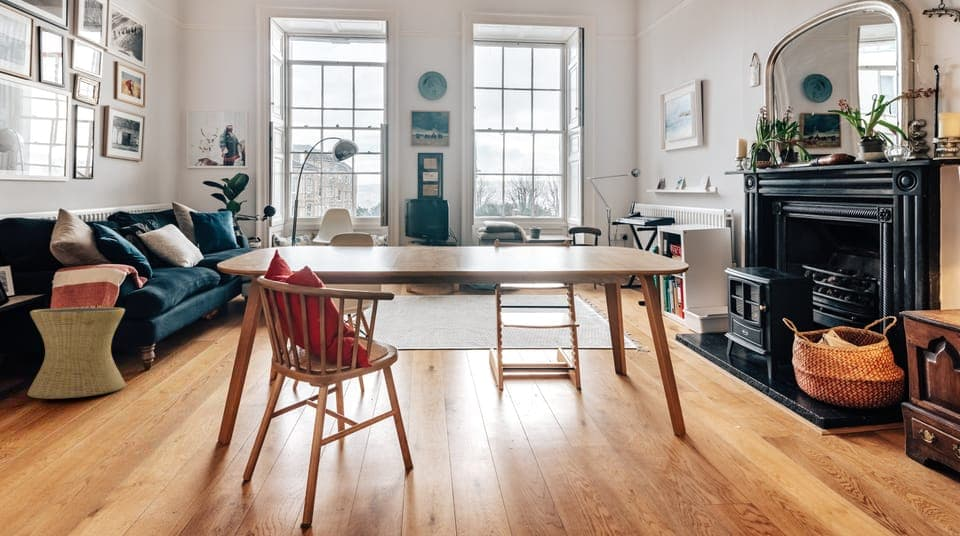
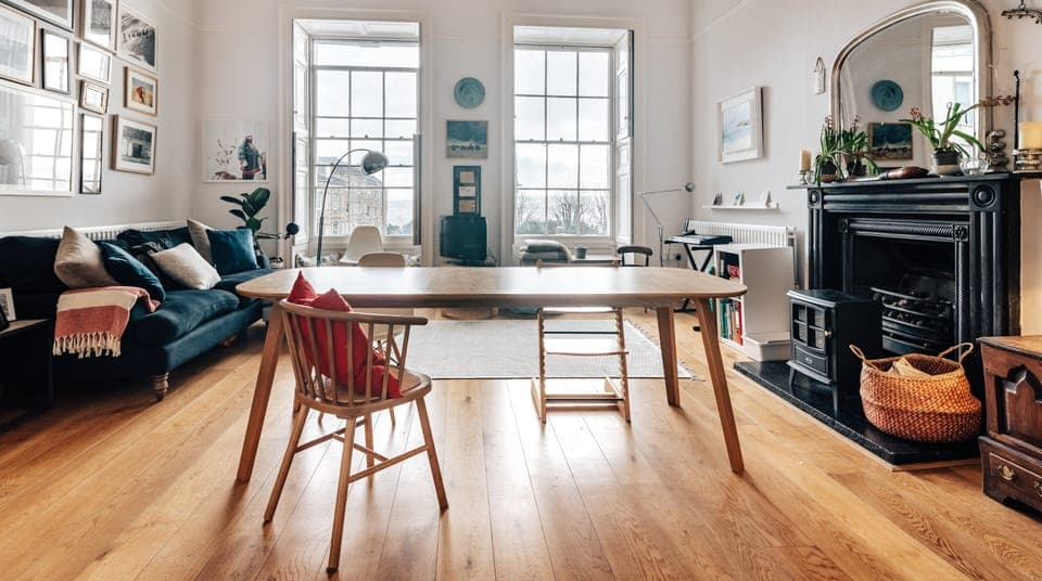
- side table (78, 350)
